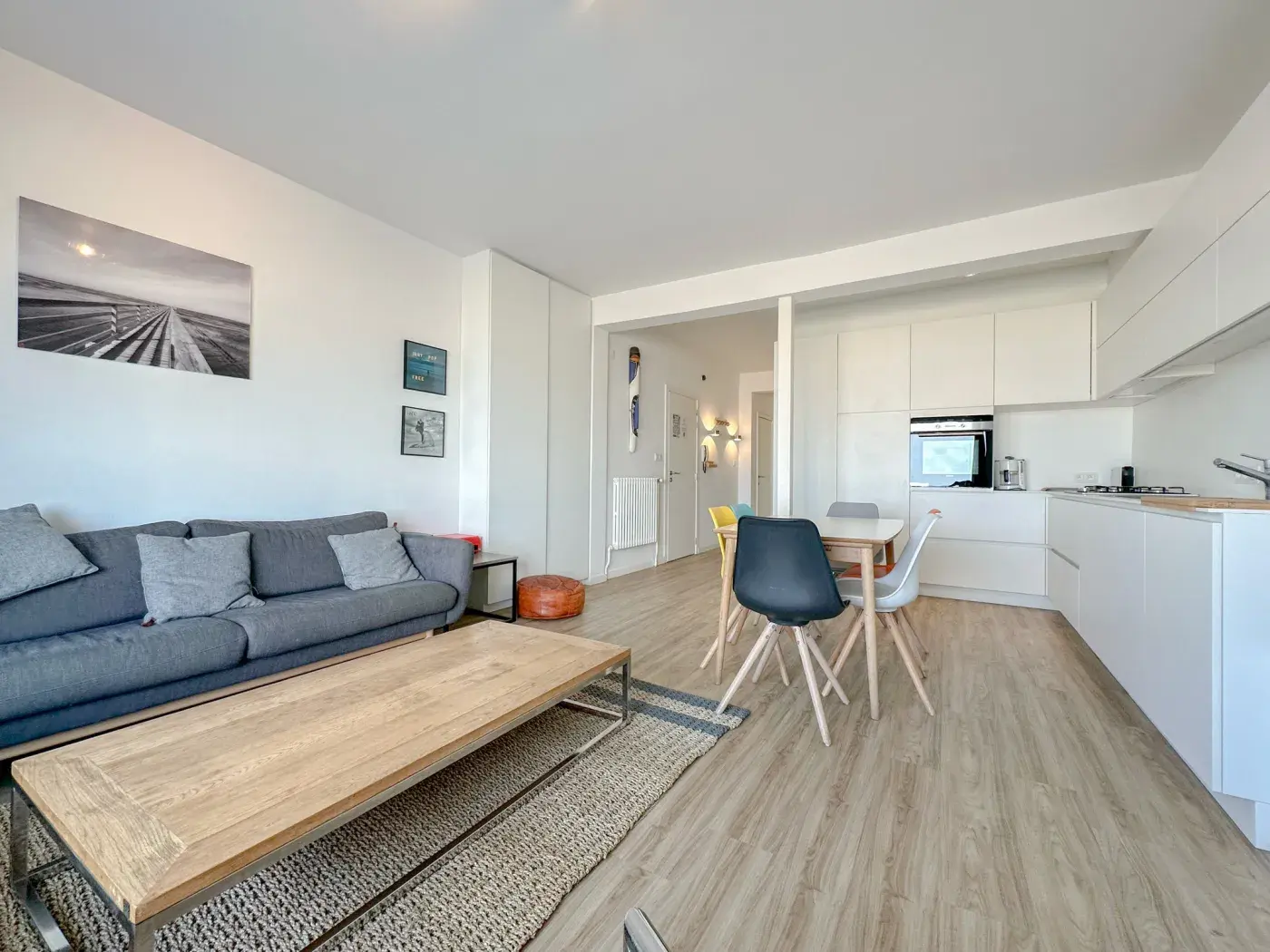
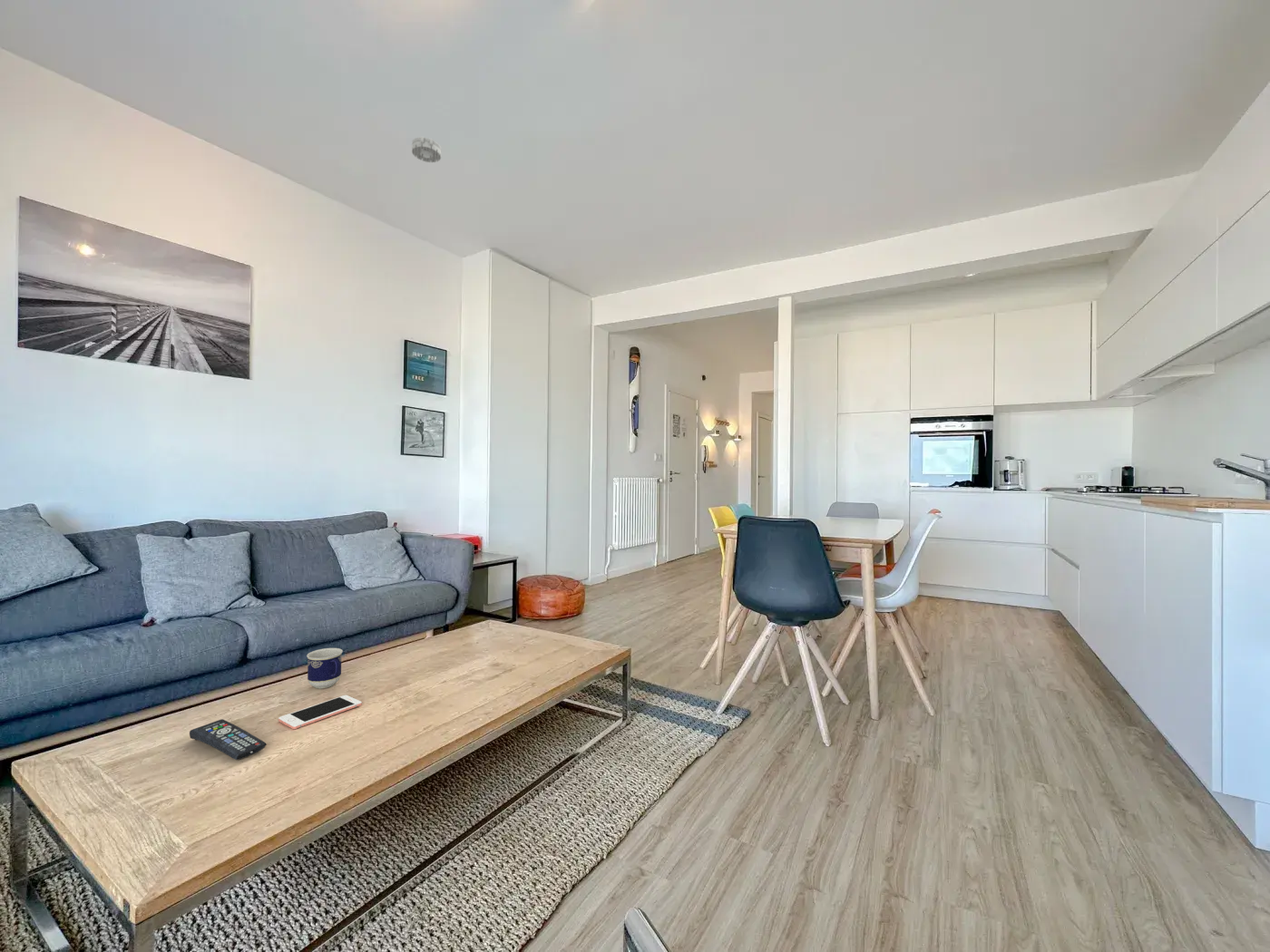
+ remote control (226, 738)
+ cup (327, 669)
+ cell phone (321, 711)
+ smoke detector (426, 149)
